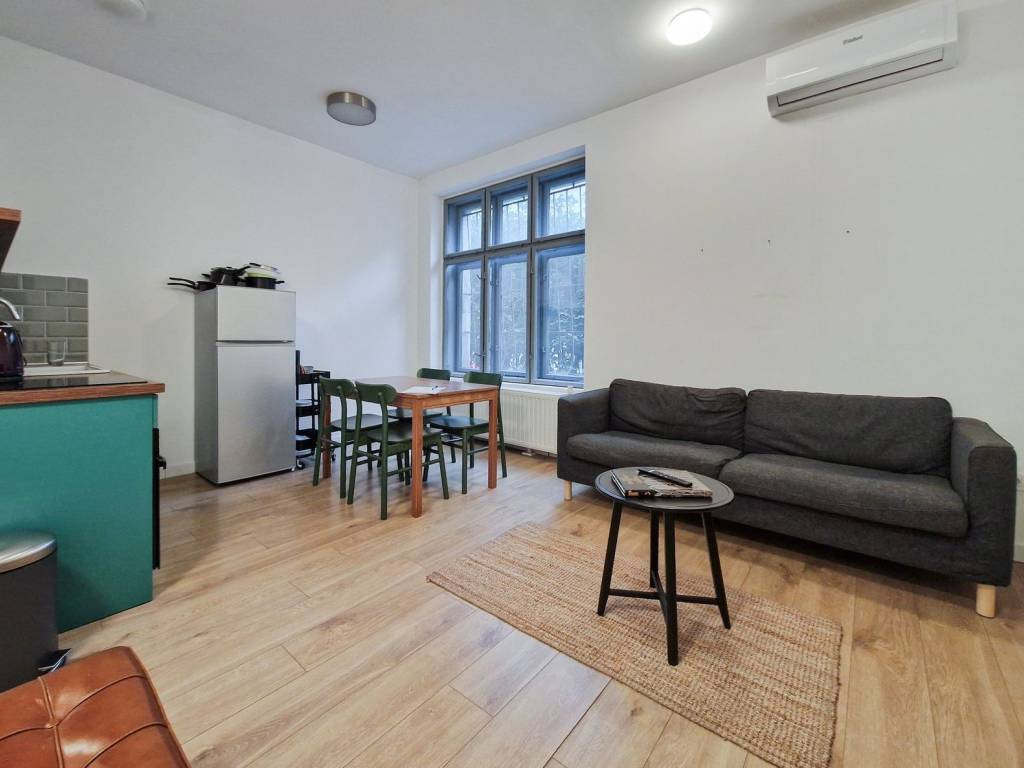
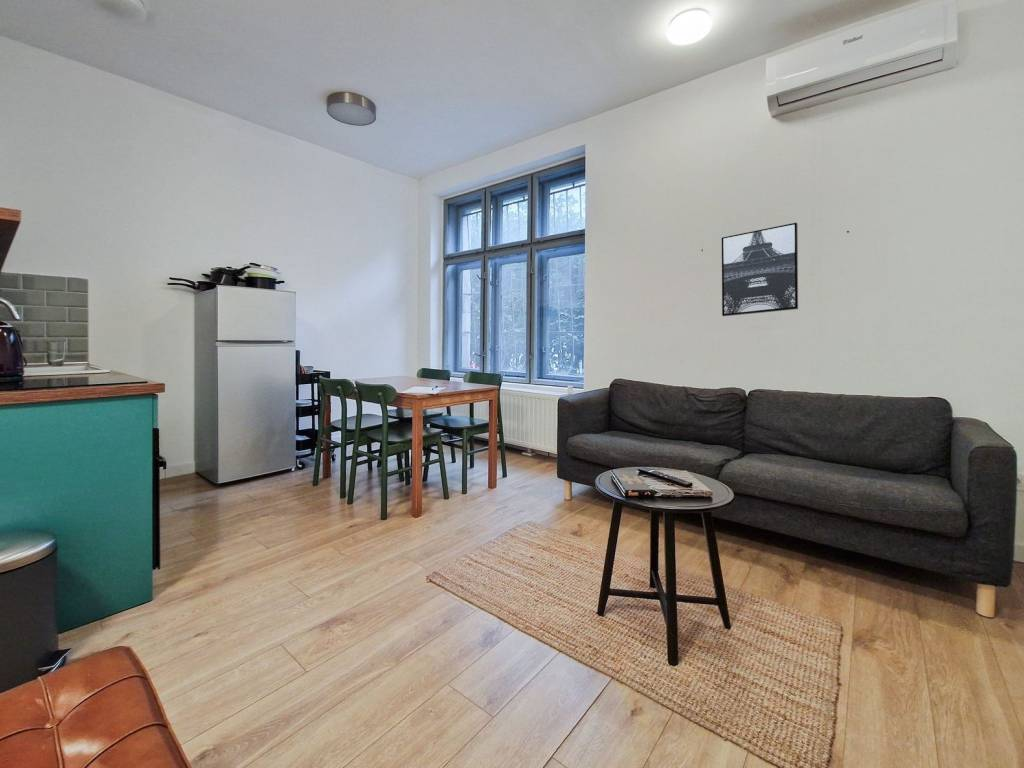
+ wall art (758, 271)
